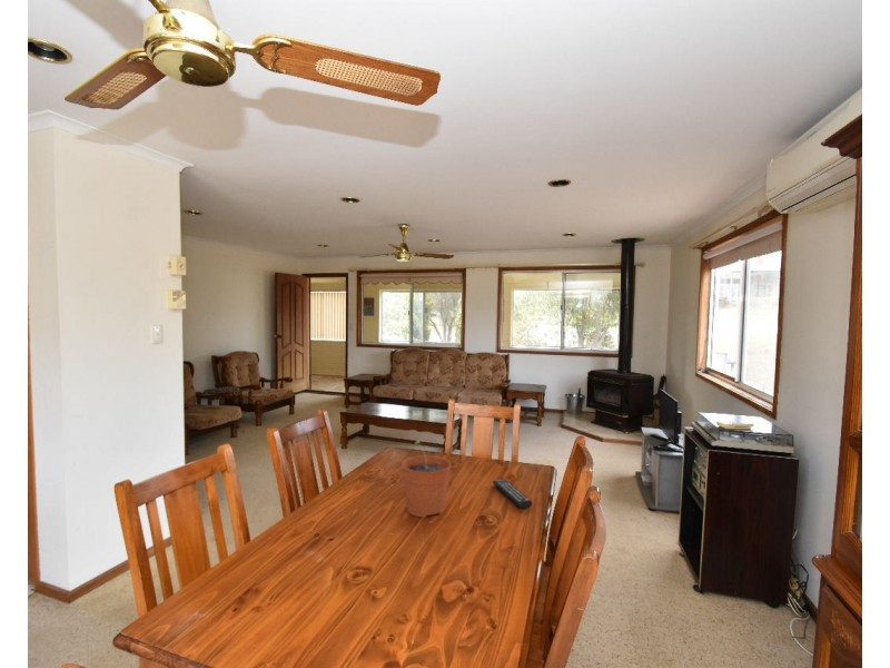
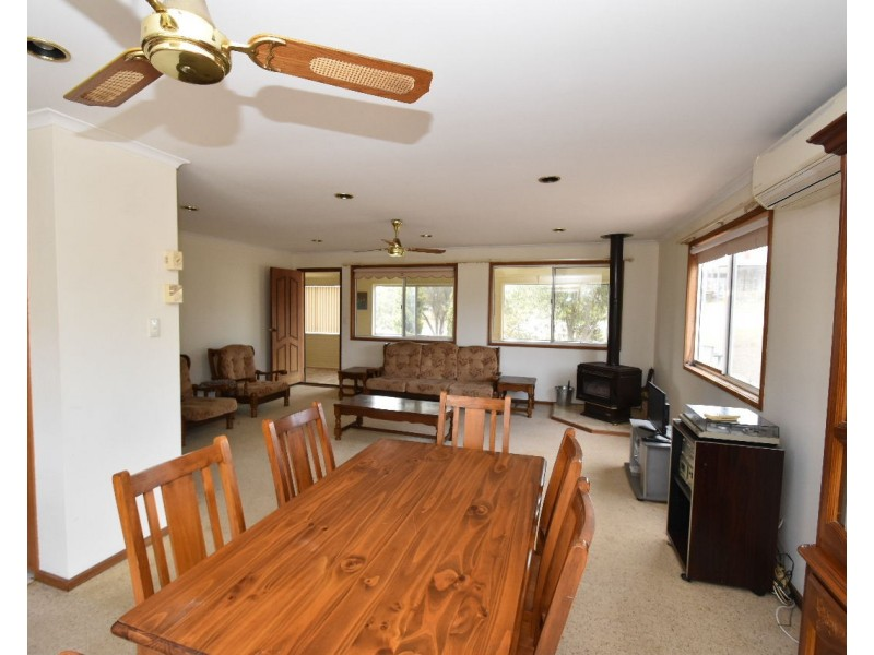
- plant pot (426, 474)
- remote control (511, 492)
